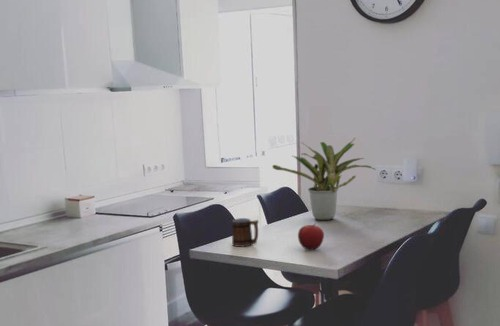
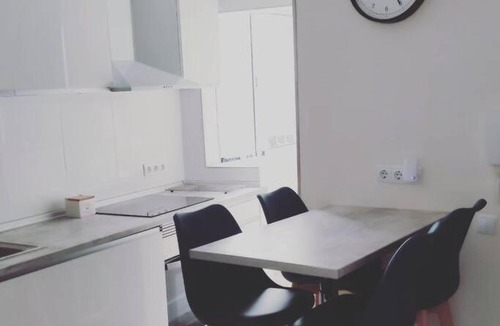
- mug (245, 231)
- potted plant (327, 179)
- fruit (311, 236)
